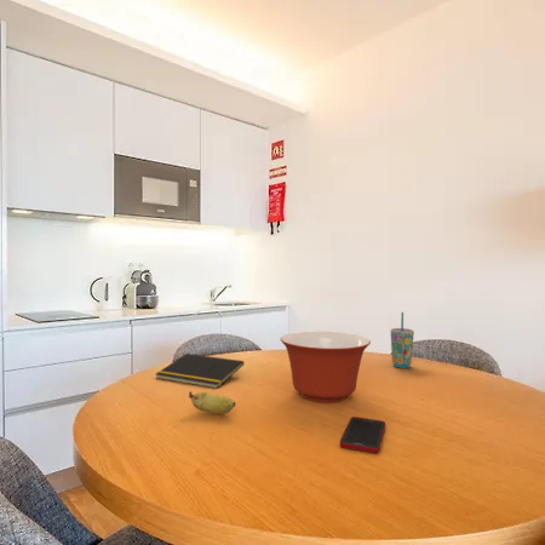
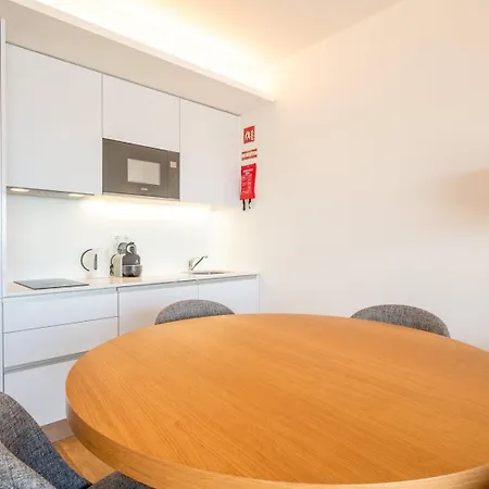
- banana (213, 403)
- cell phone (363, 432)
- cup (401, 339)
- notepad (200, 369)
- mixing bowl (323, 366)
